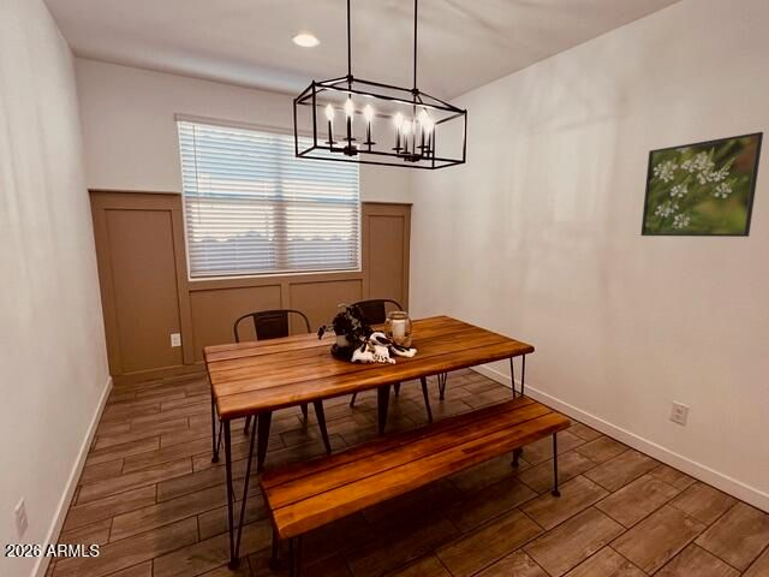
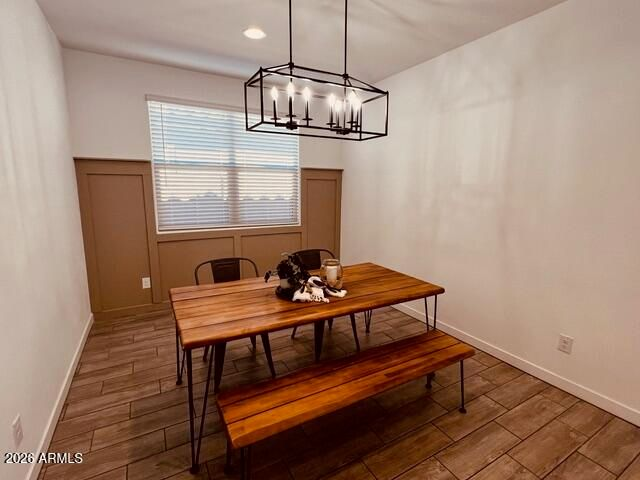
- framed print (695, 190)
